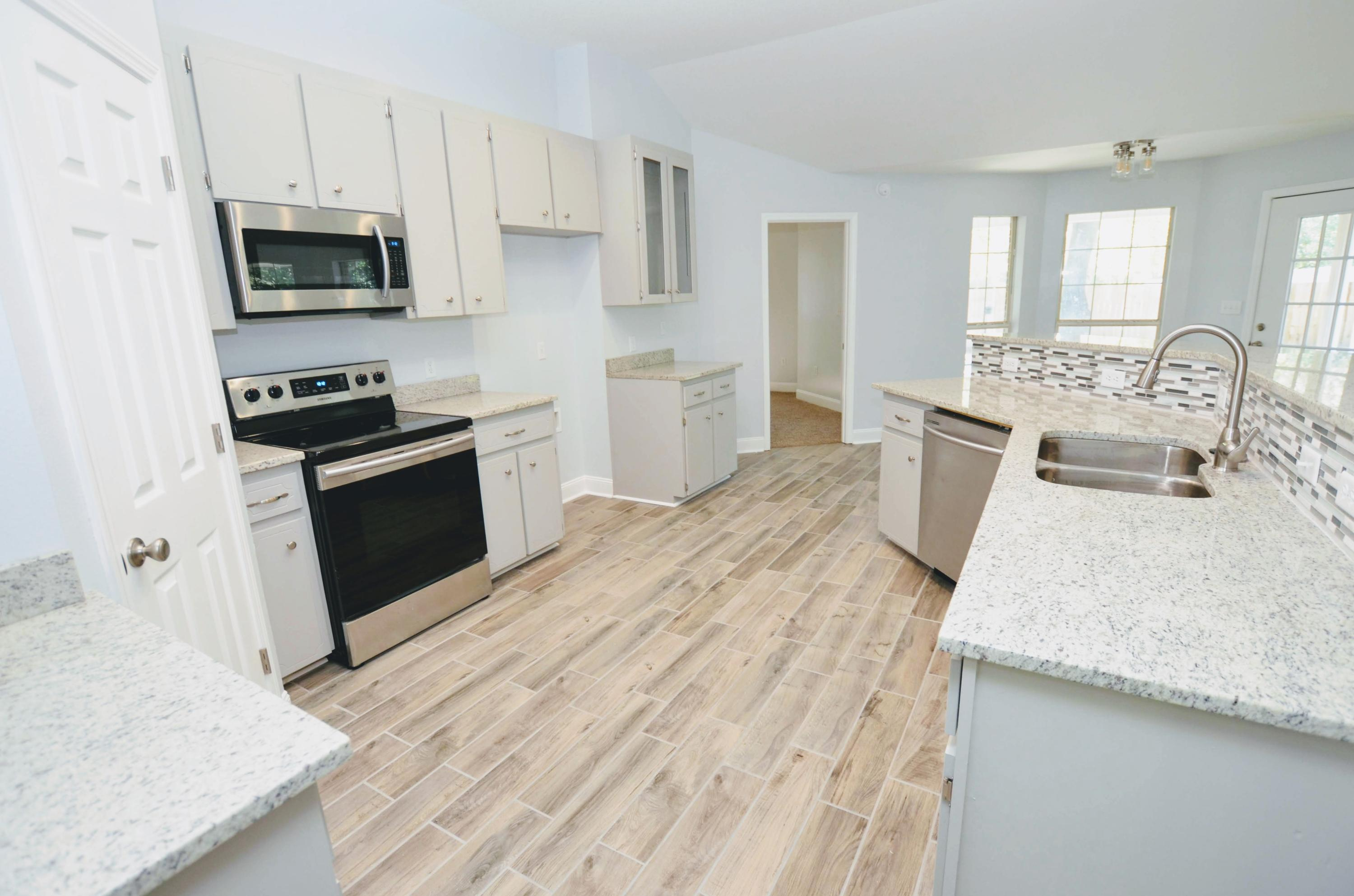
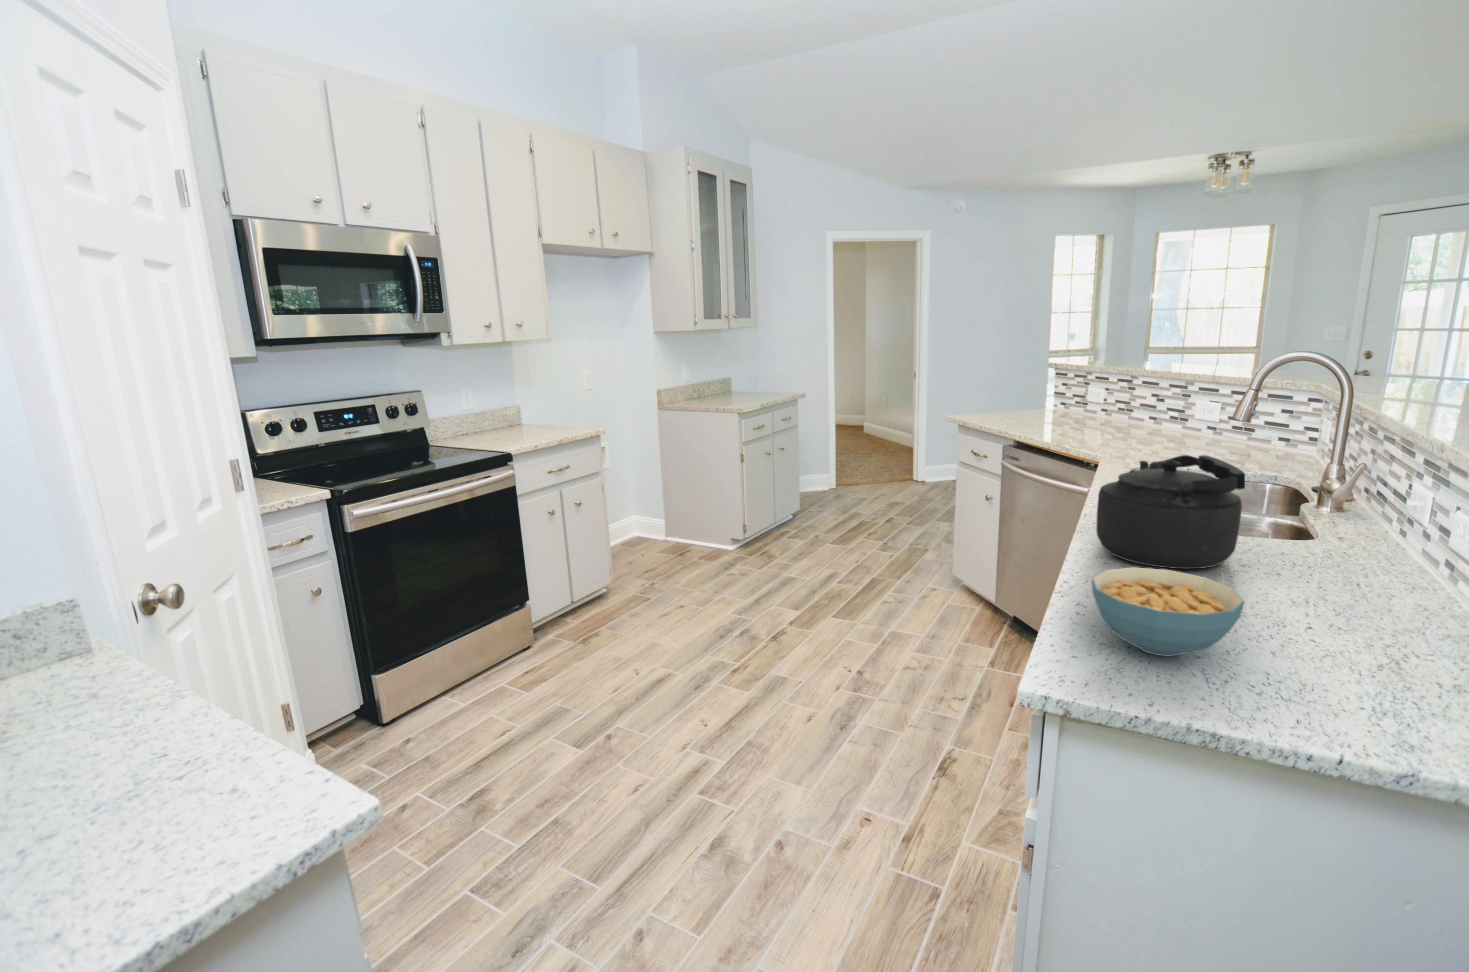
+ kettle (1167, 506)
+ cereal bowl (1161, 618)
